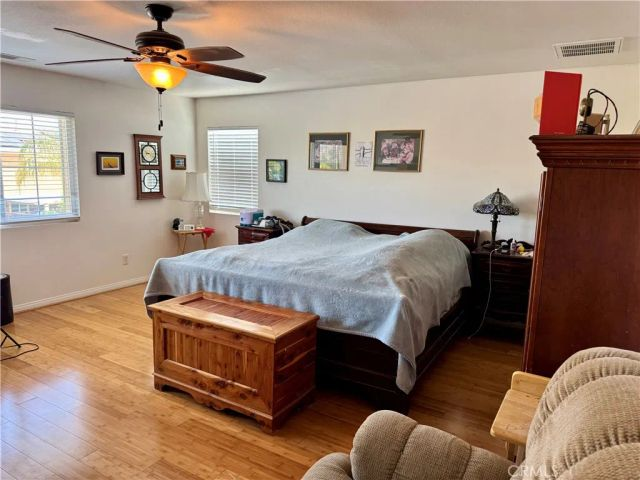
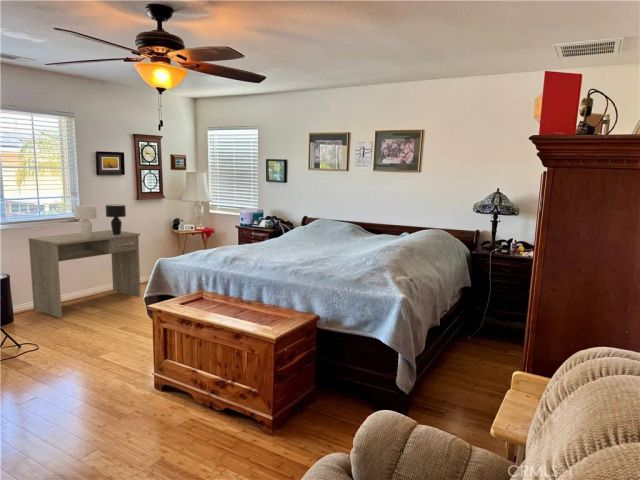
+ table lamp (106, 216)
+ desk (85, 257)
